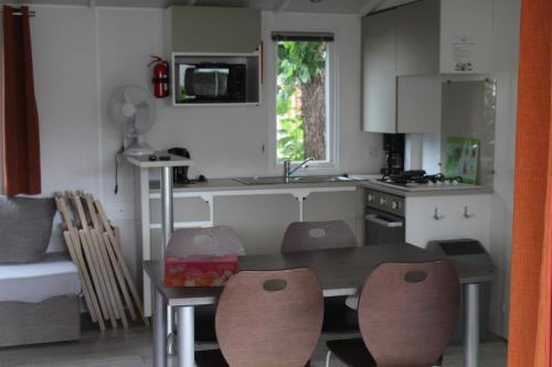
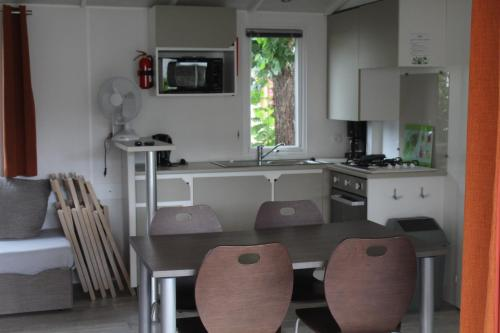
- tissue box (201, 270)
